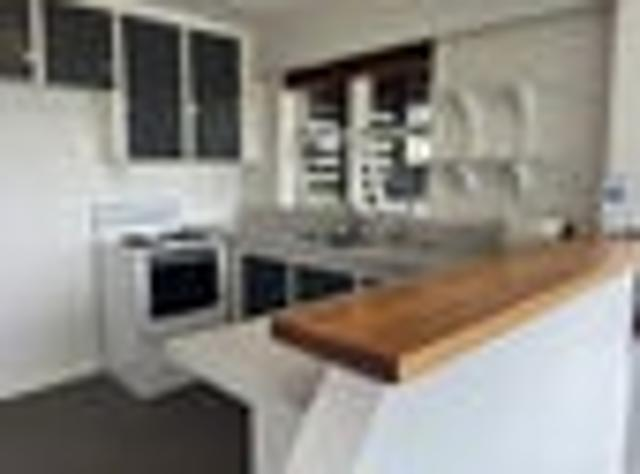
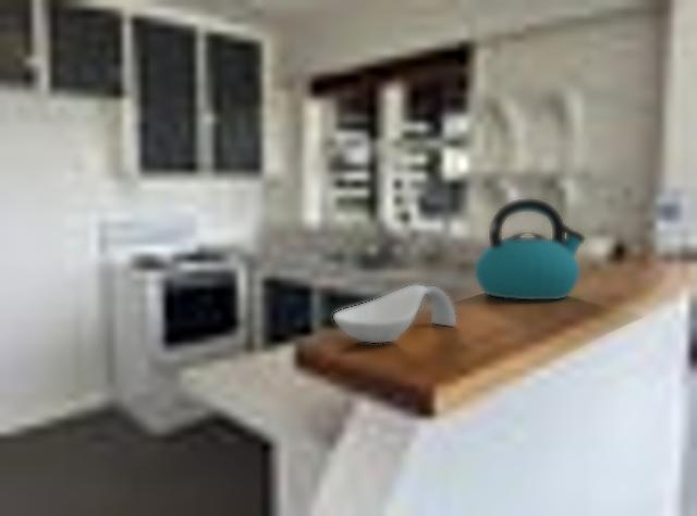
+ kettle (533, 246)
+ spoon rest (399, 310)
